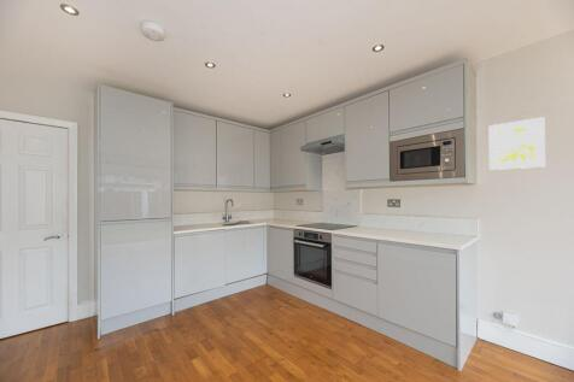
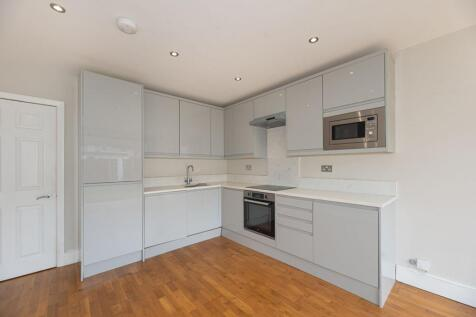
- wall art (515, 145)
